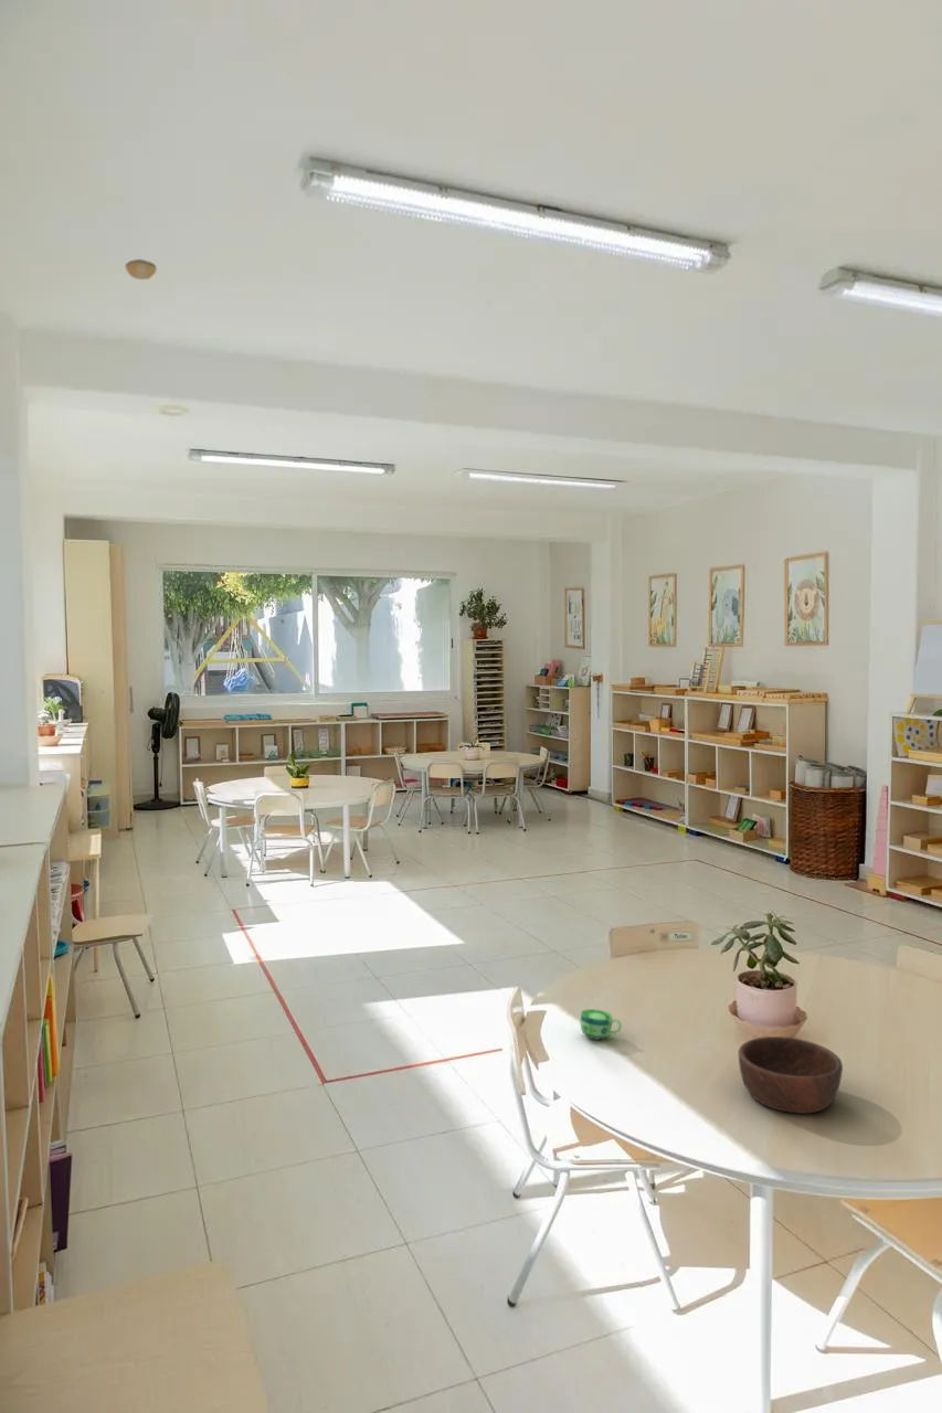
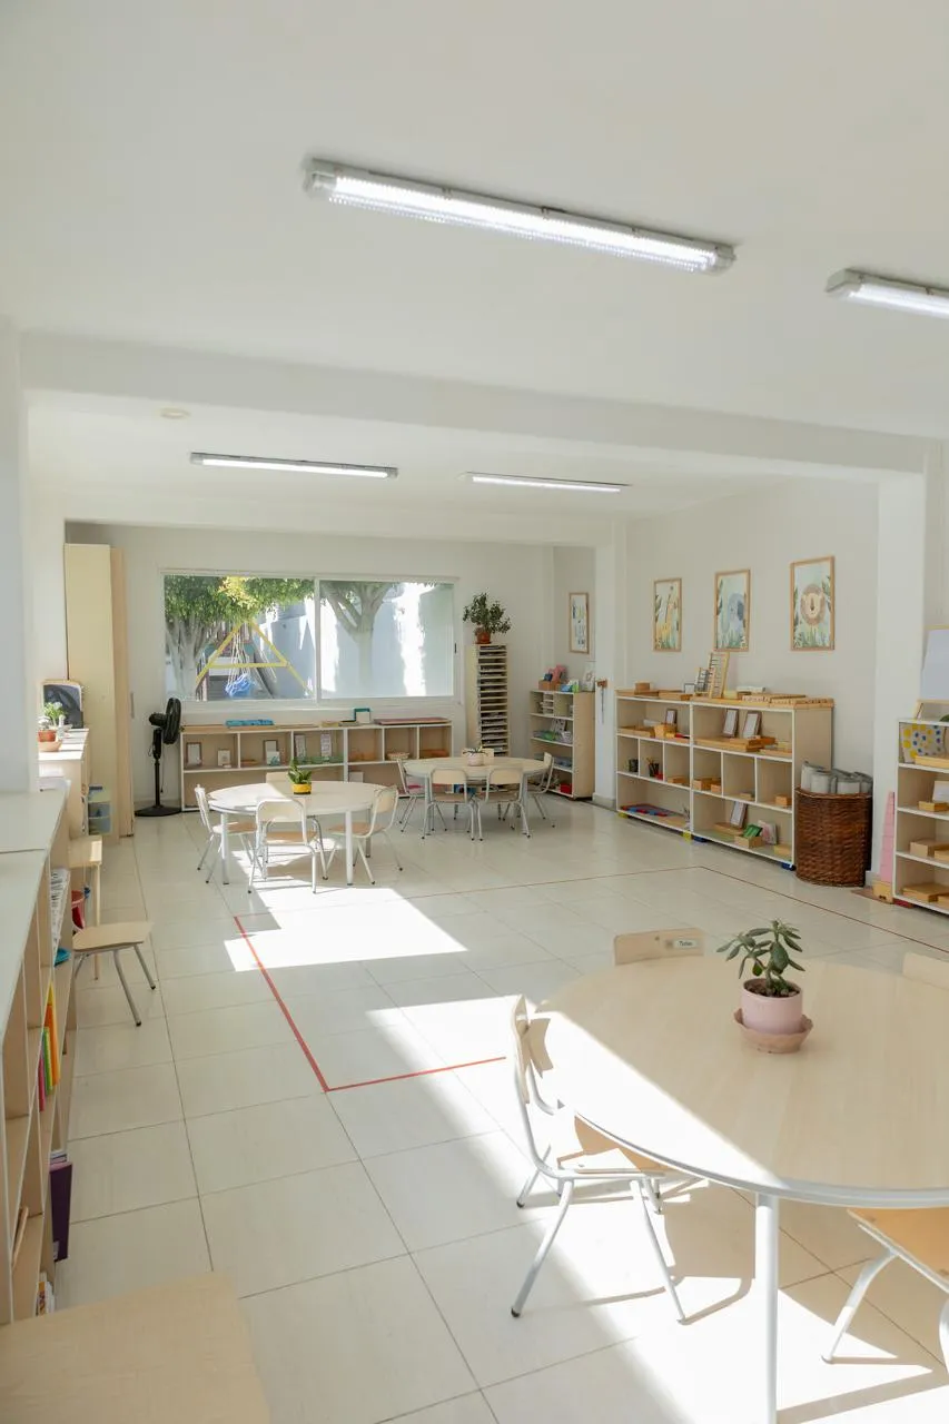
- cup (601, 1024)
- wooden bowl (788, 1075)
- smoke detector (140, 269)
